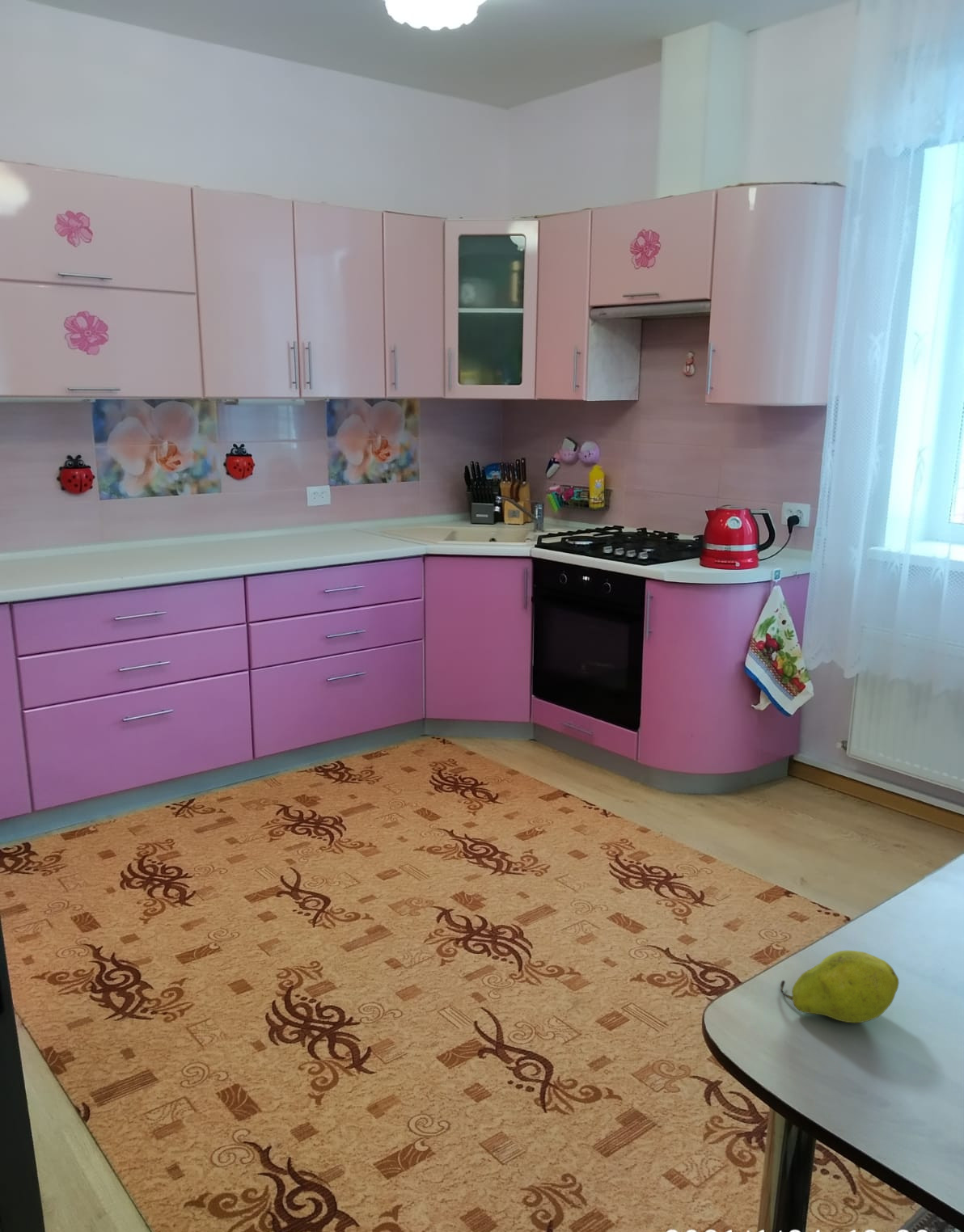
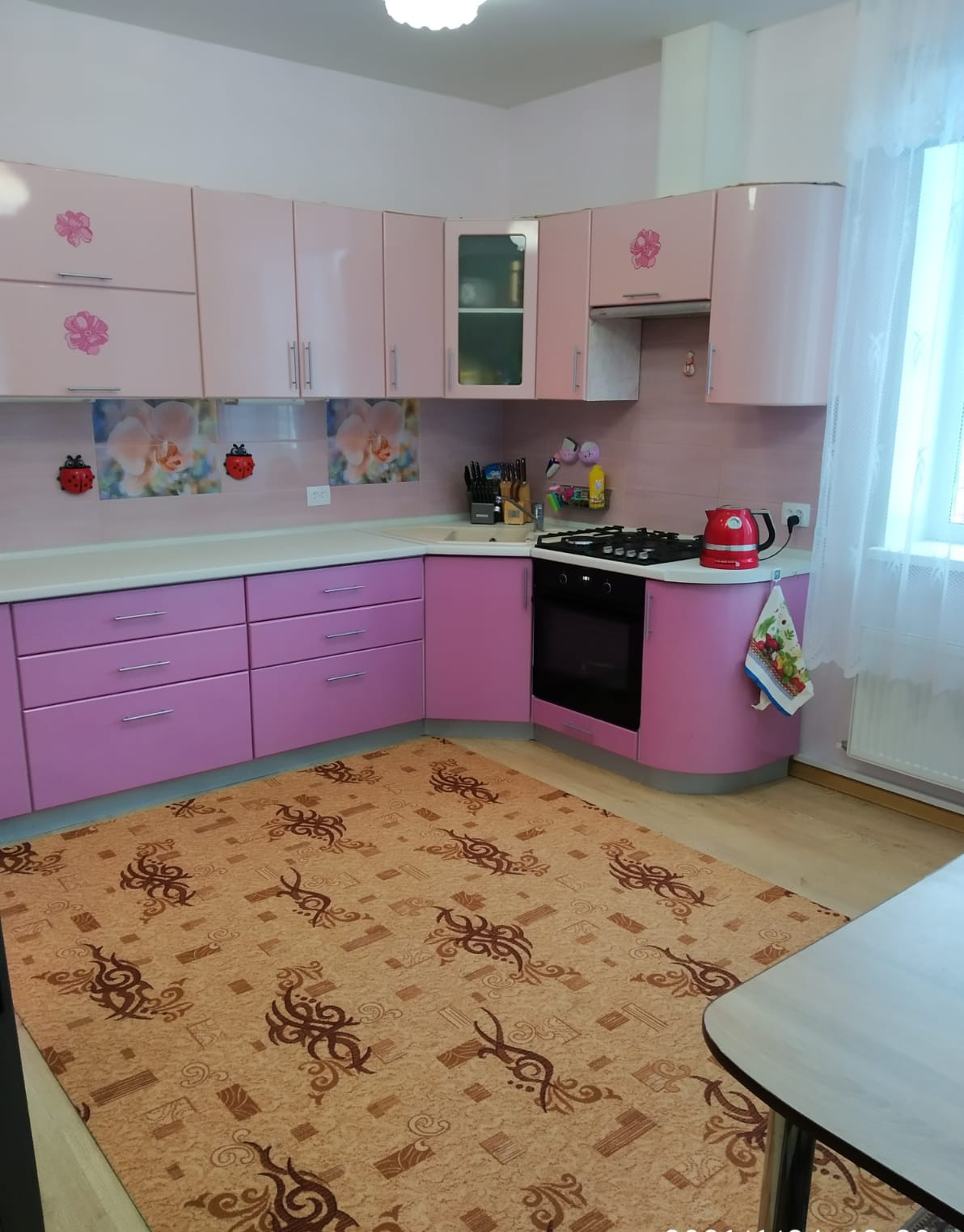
- fruit (837, 980)
